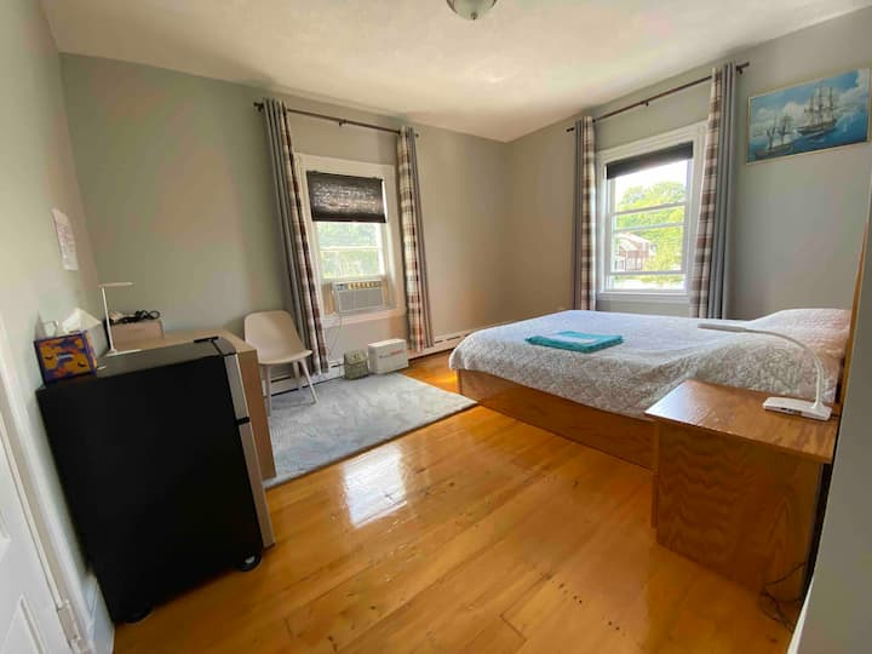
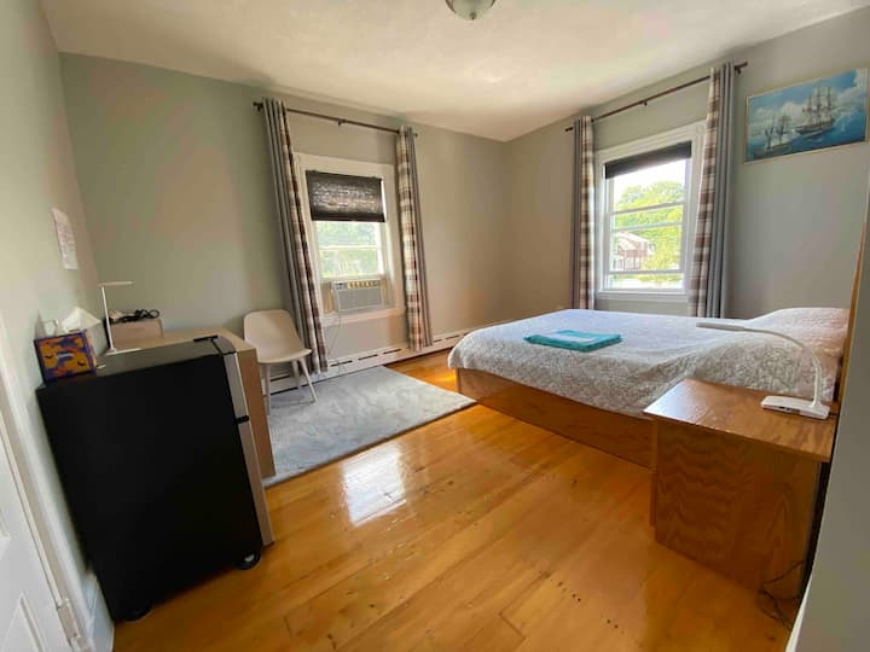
- cardboard box (388, 355)
- bag (355, 362)
